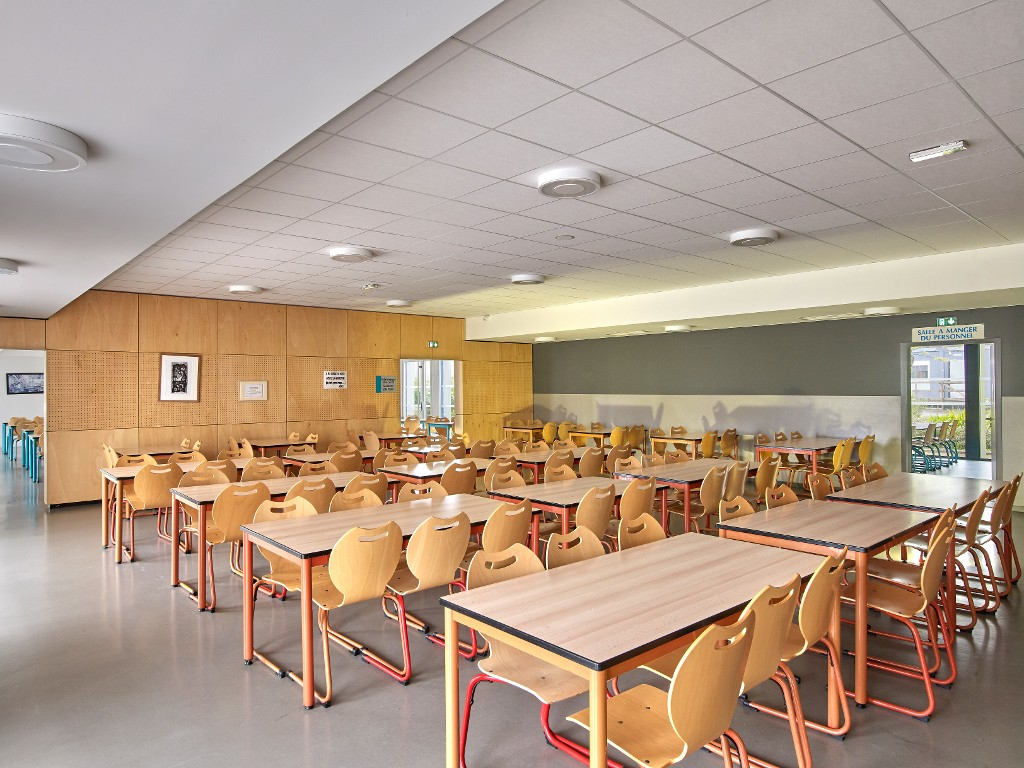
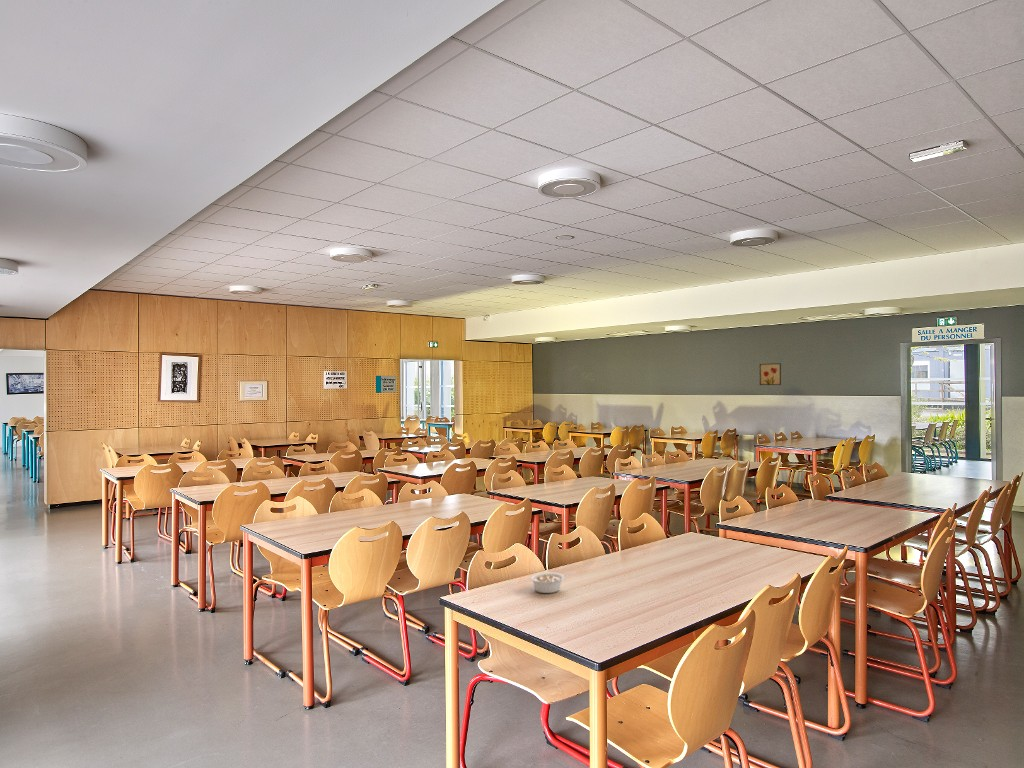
+ legume (548, 581)
+ wall art (770, 374)
